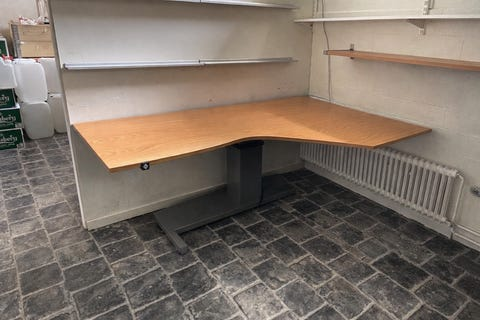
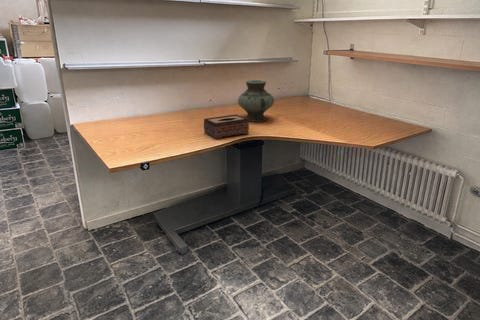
+ vase (255, 99)
+ tissue box (226, 126)
